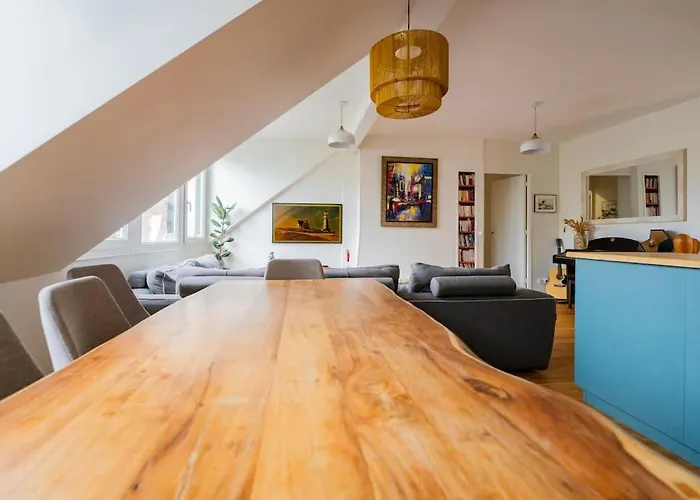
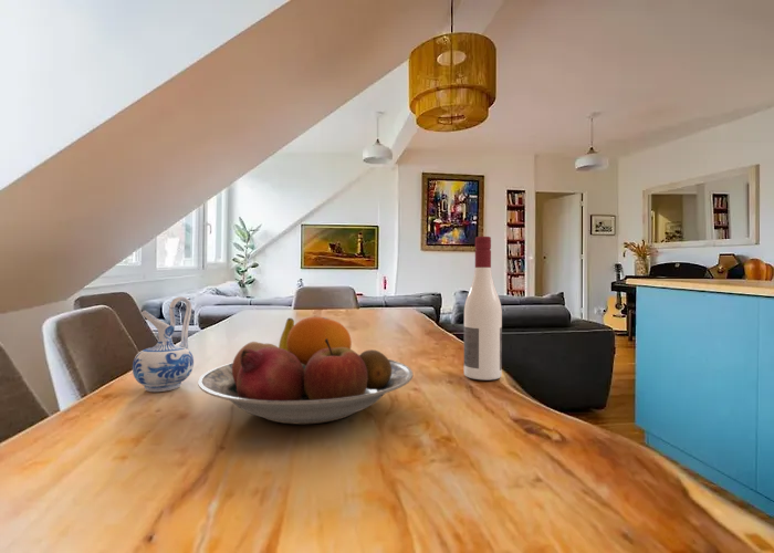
+ alcohol (482, 306)
+ ceramic pitcher (164, 342)
+ fruit bowl (310, 363)
